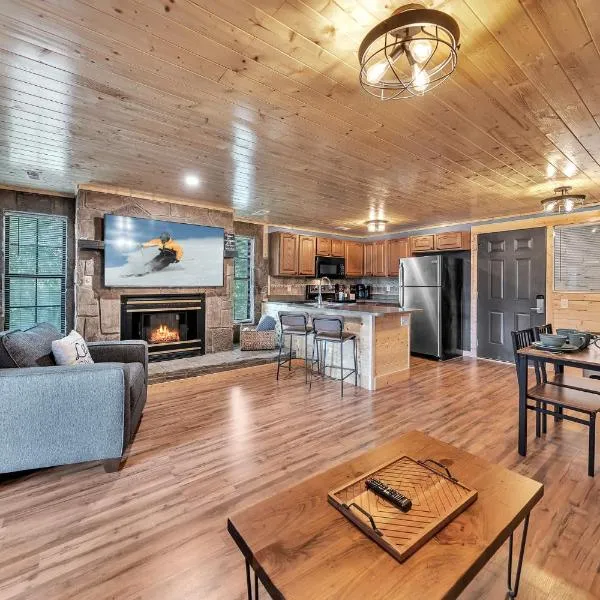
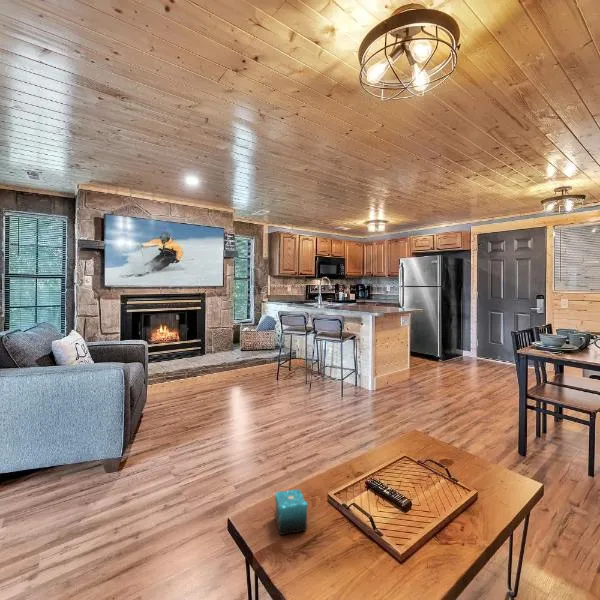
+ candle (290, 505)
